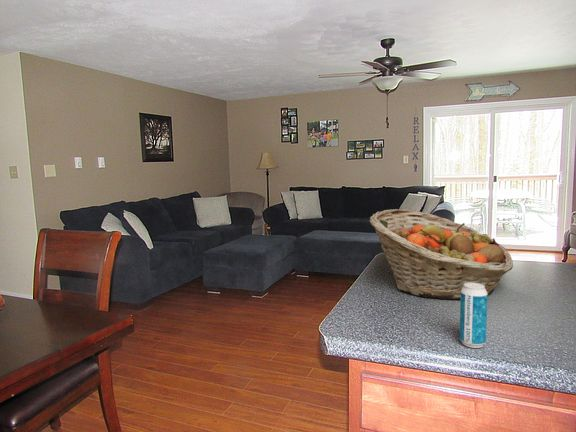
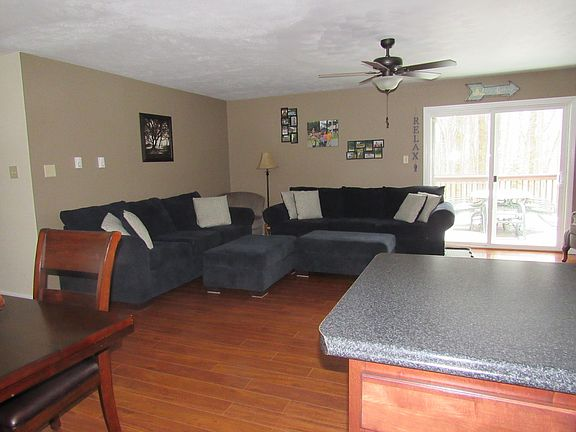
- fruit basket (439, 248)
- beverage can (473, 314)
